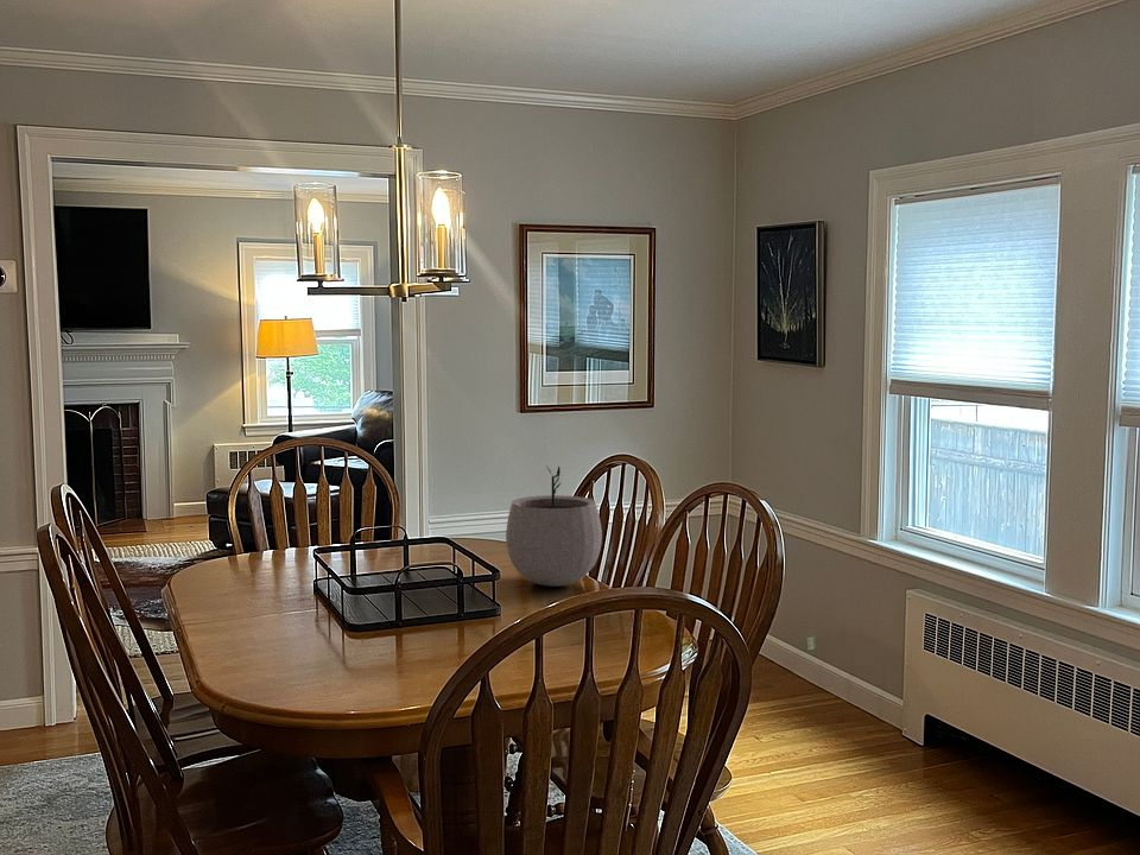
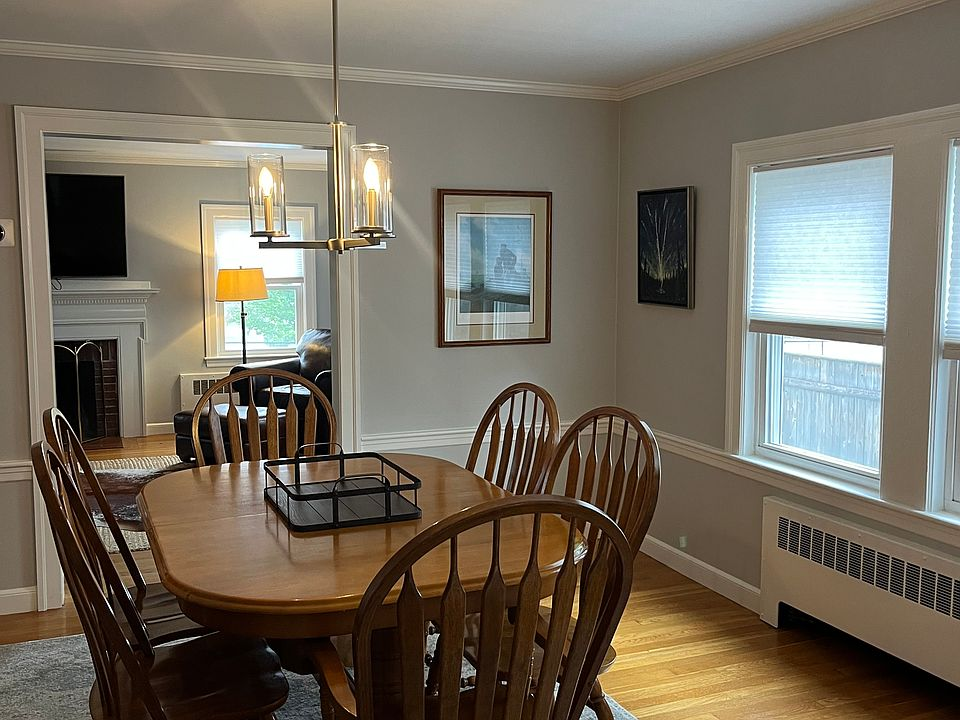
- plant pot (553, 524)
